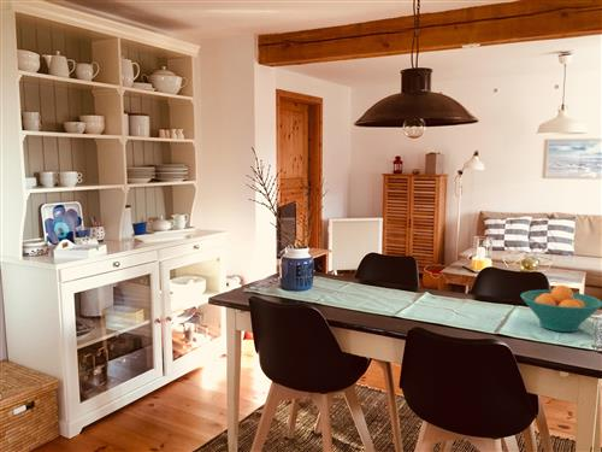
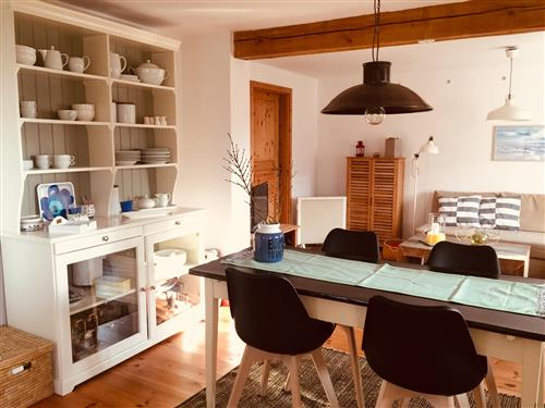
- fruit bowl (560, 306)
